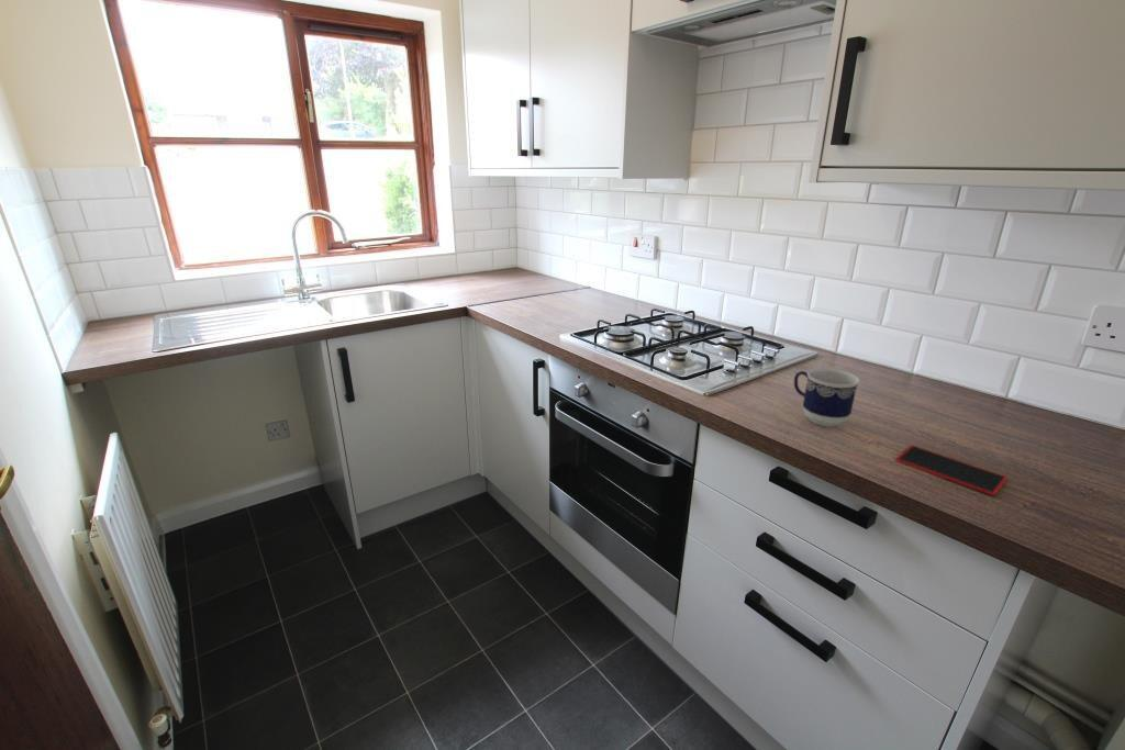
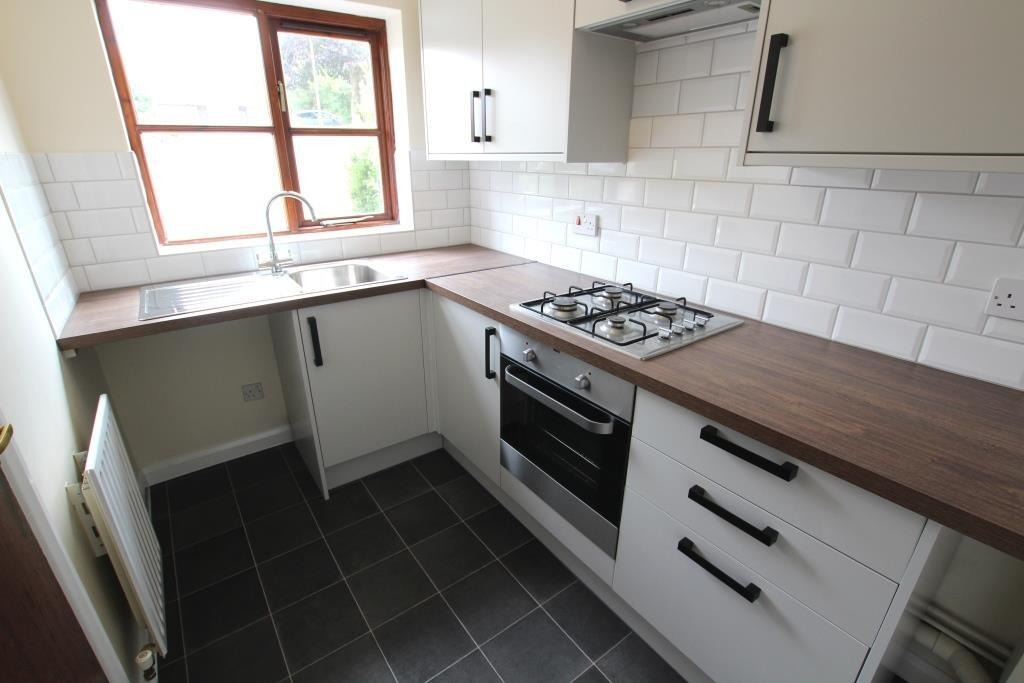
- cup (821, 396)
- smartphone (949, 468)
